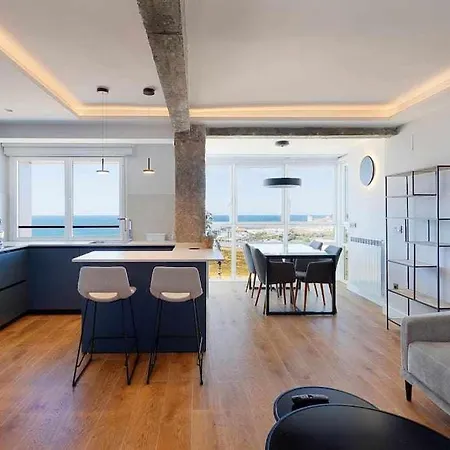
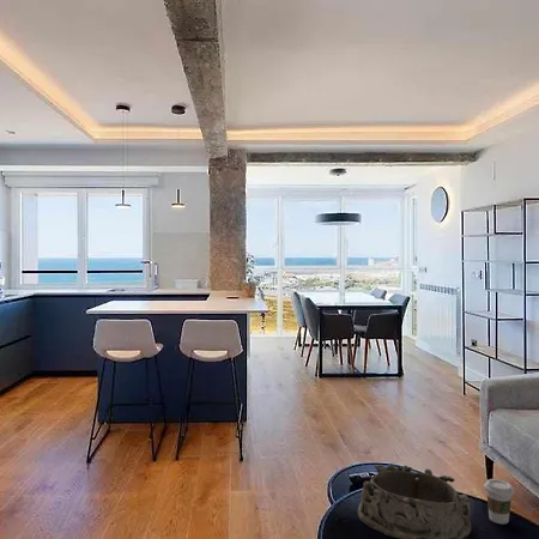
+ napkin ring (411, 498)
+ coffee cup (498, 501)
